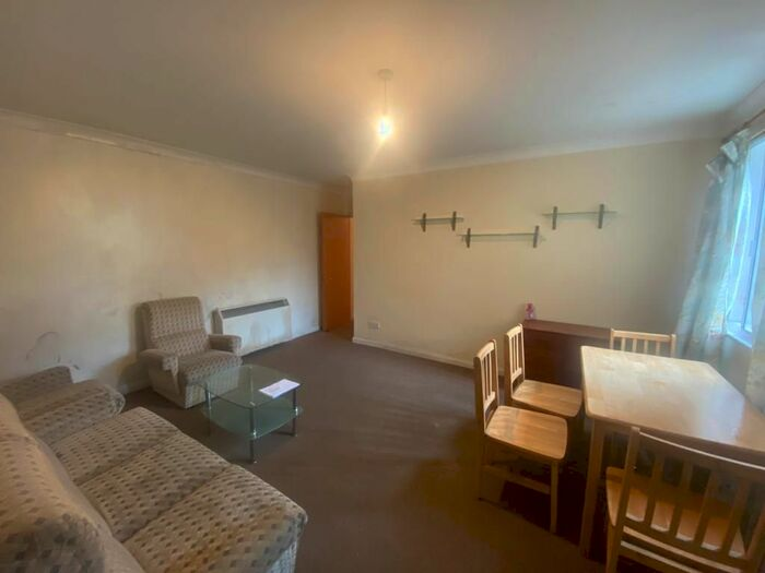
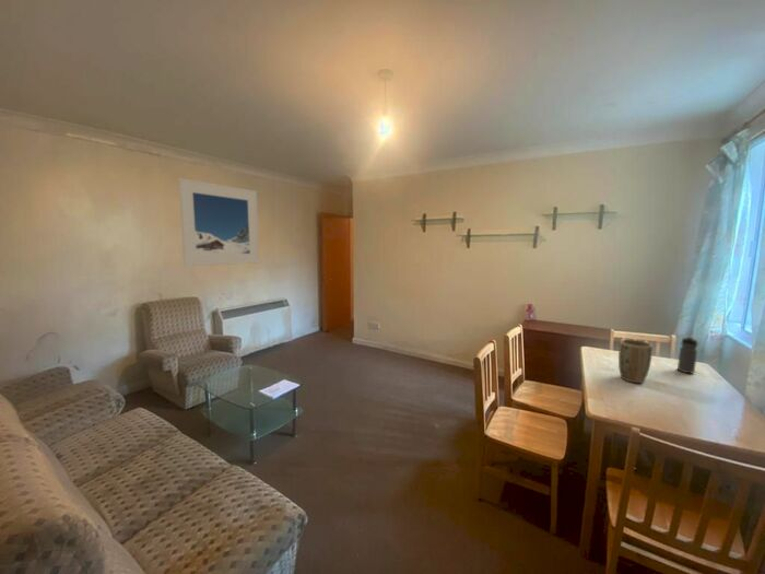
+ water bottle (687, 353)
+ plant pot (634, 361)
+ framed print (223, 225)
